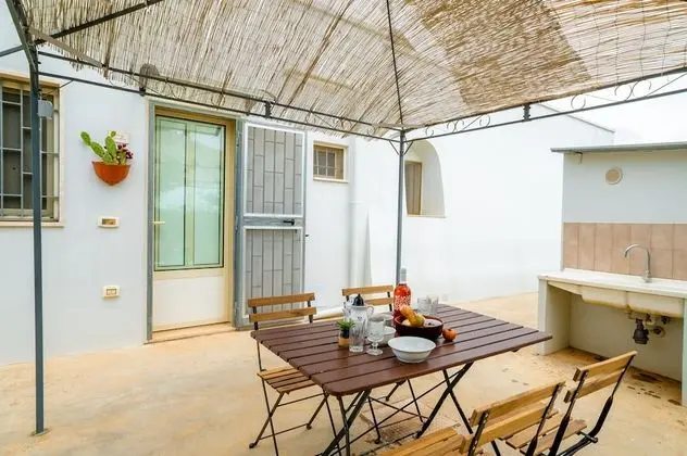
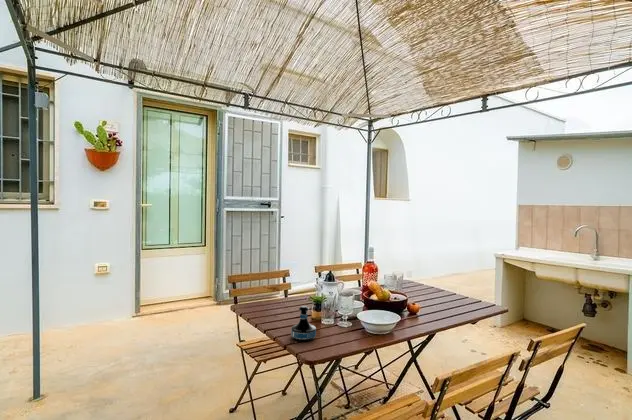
+ tequila bottle (303, 321)
